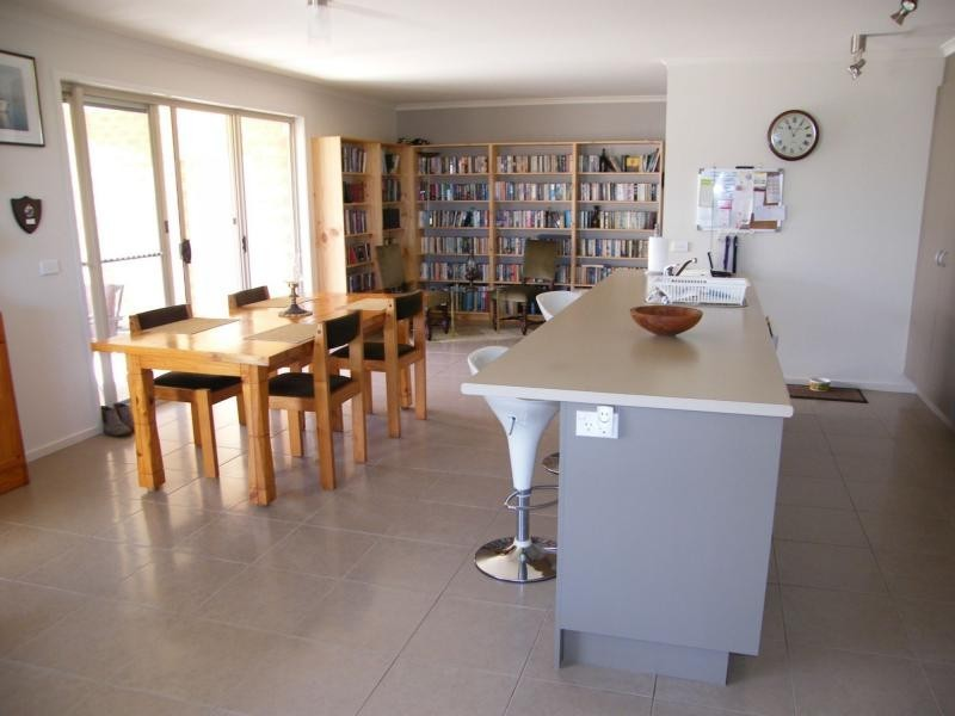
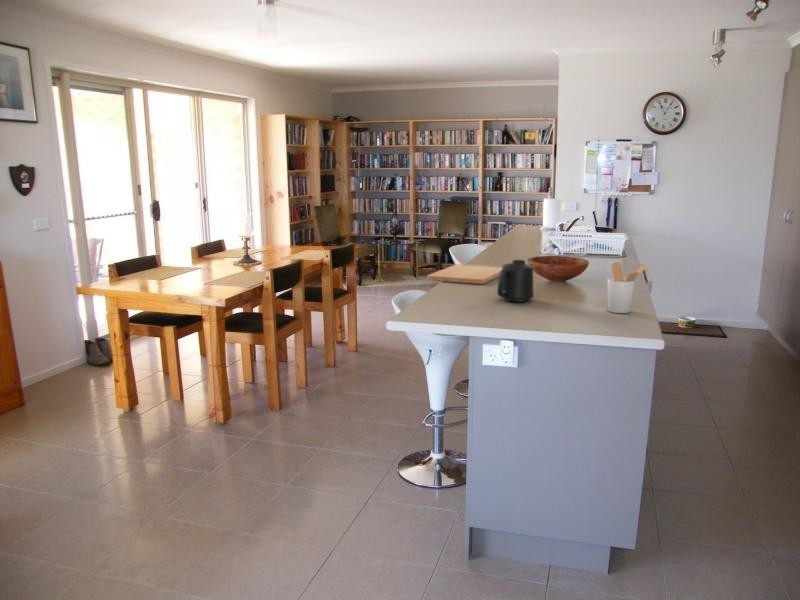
+ cutting board (469, 273)
+ utensil holder (627, 287)
+ mug (516, 280)
